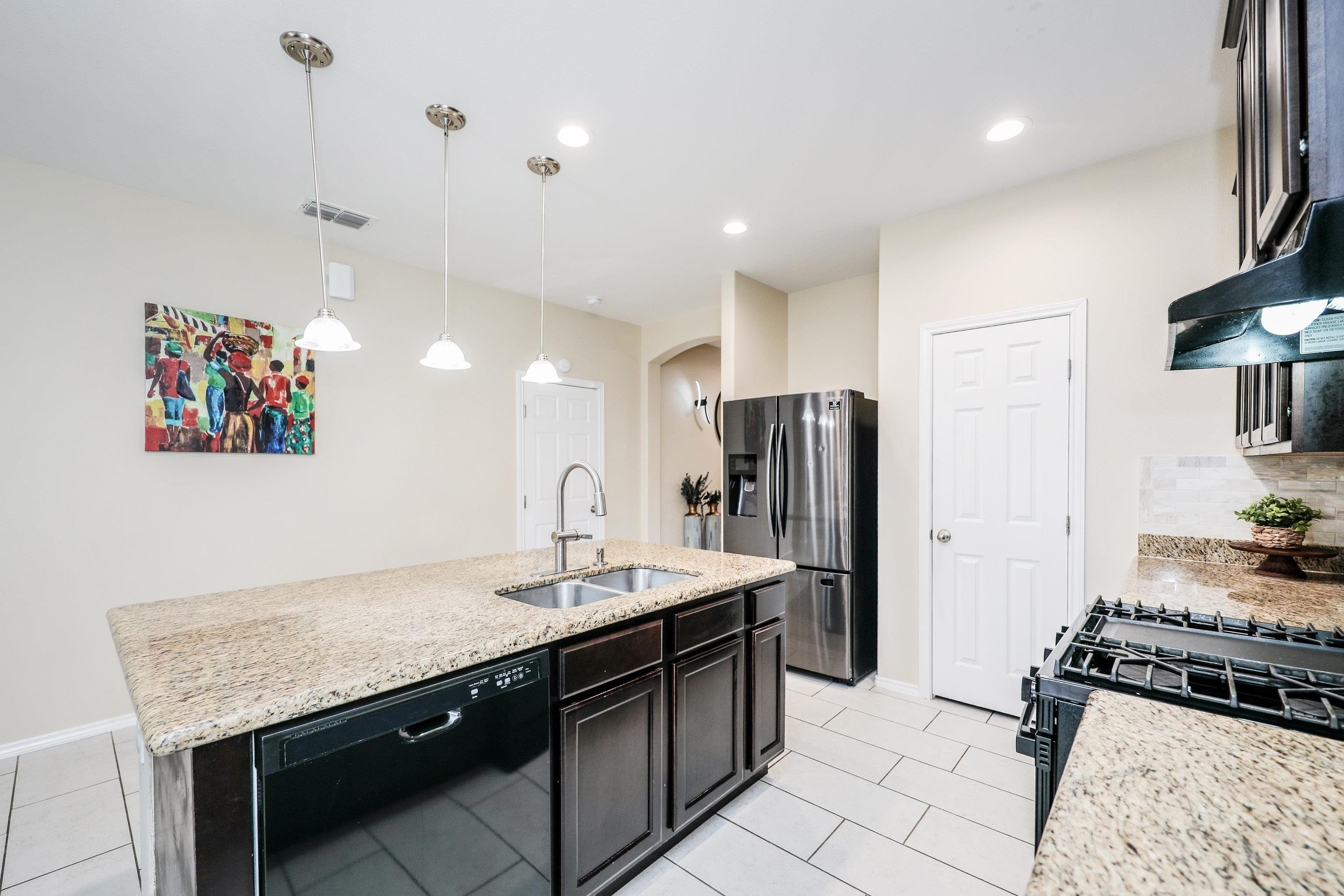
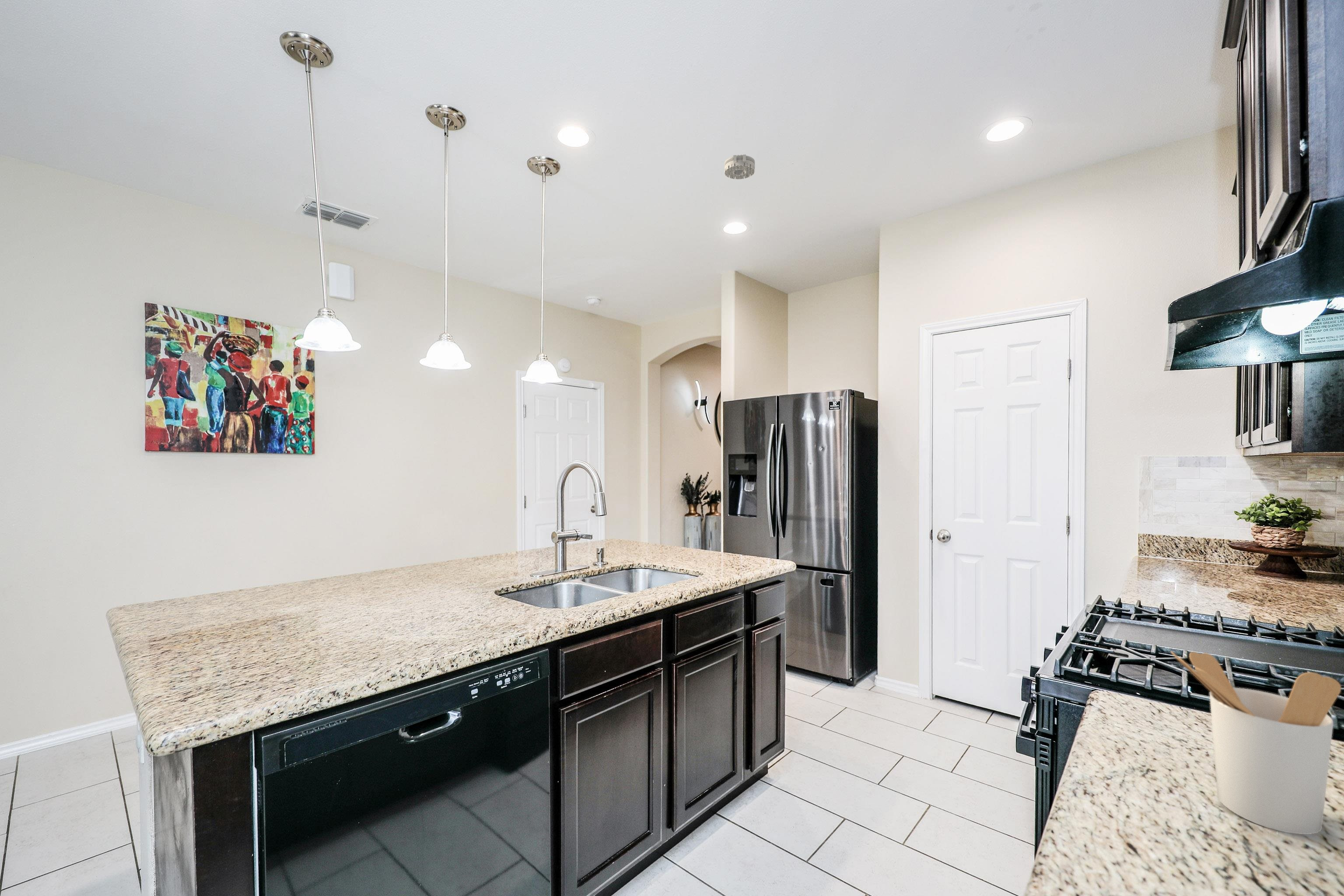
+ smoke detector (739, 166)
+ utensil holder (1245, 732)
